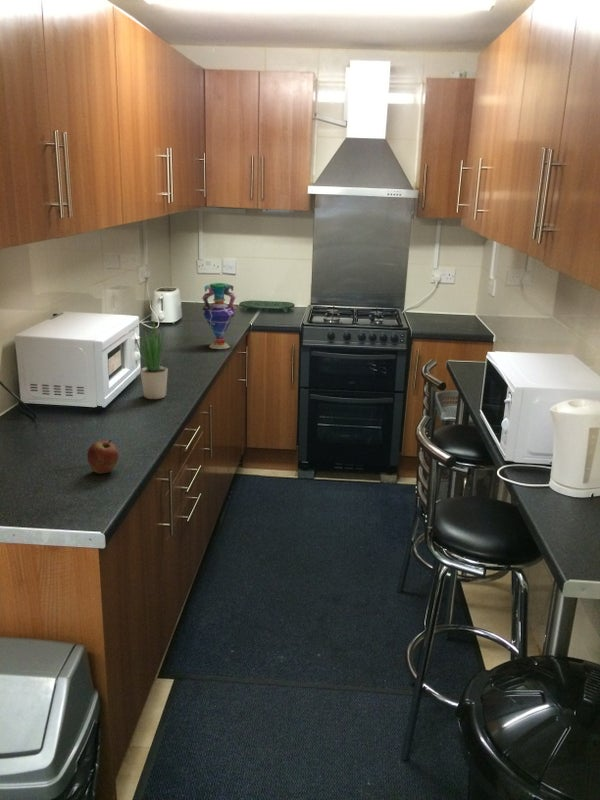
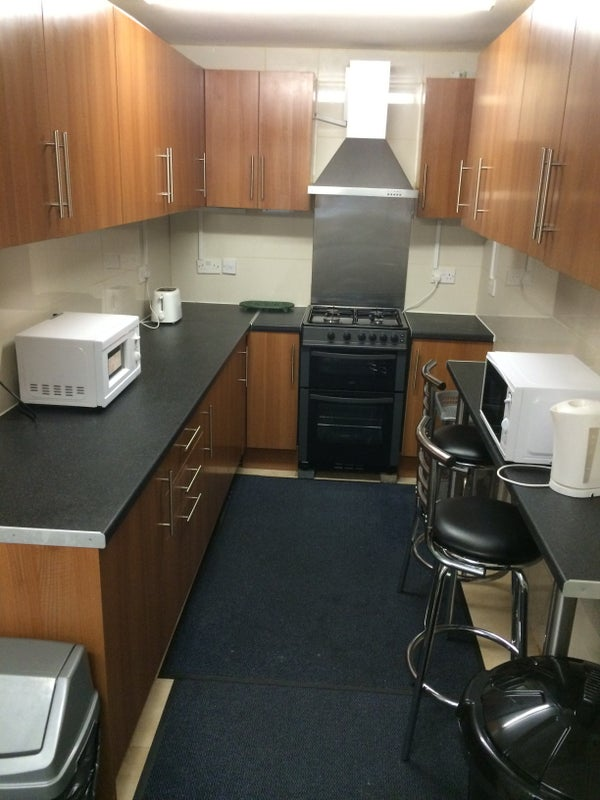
- potted plant (150, 358)
- vase (219, 315)
- apple (103, 455)
